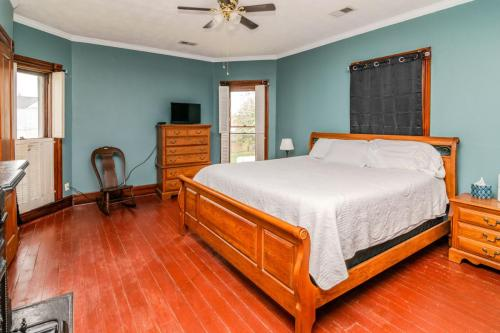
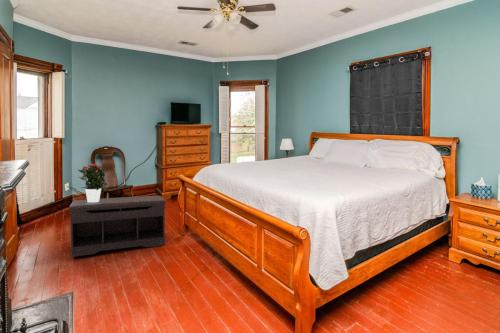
+ potted flower (93, 182)
+ bench (120, 222)
